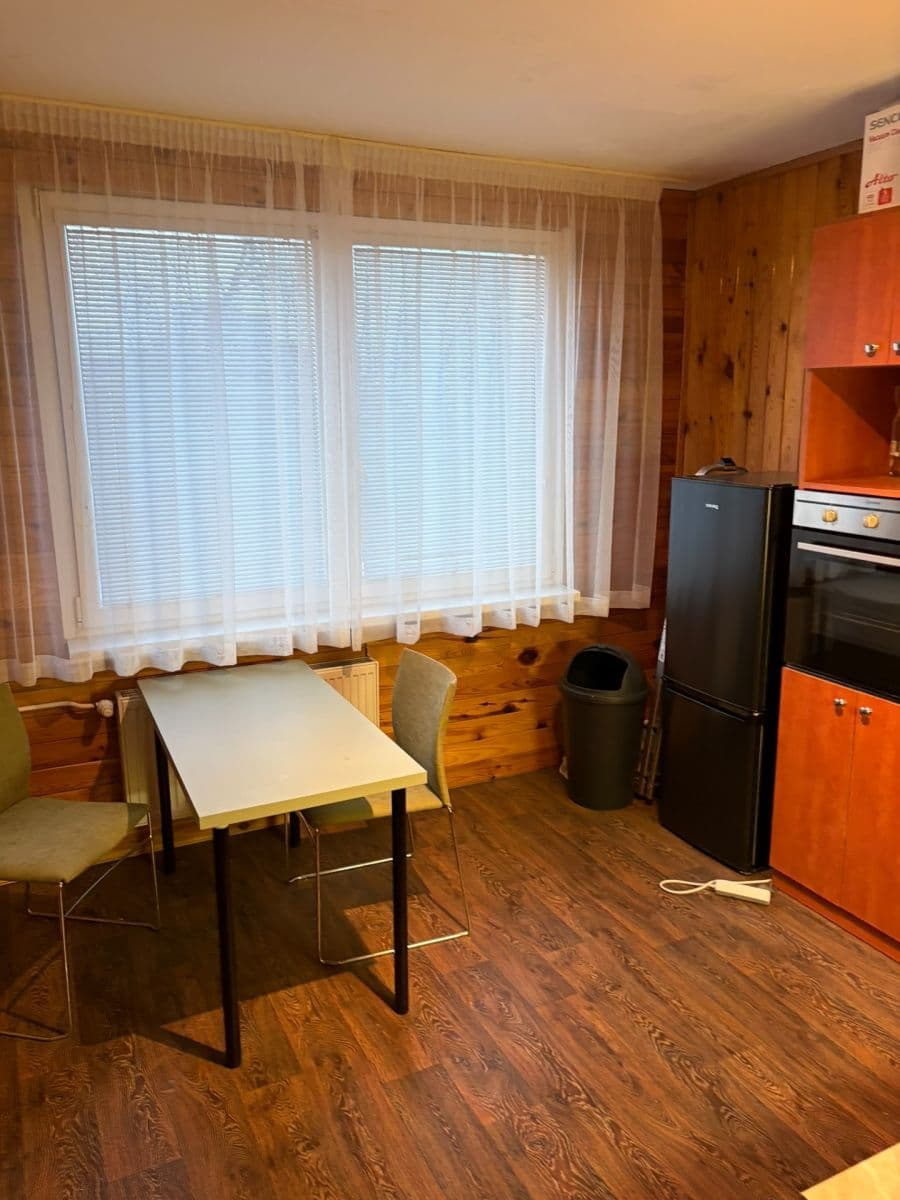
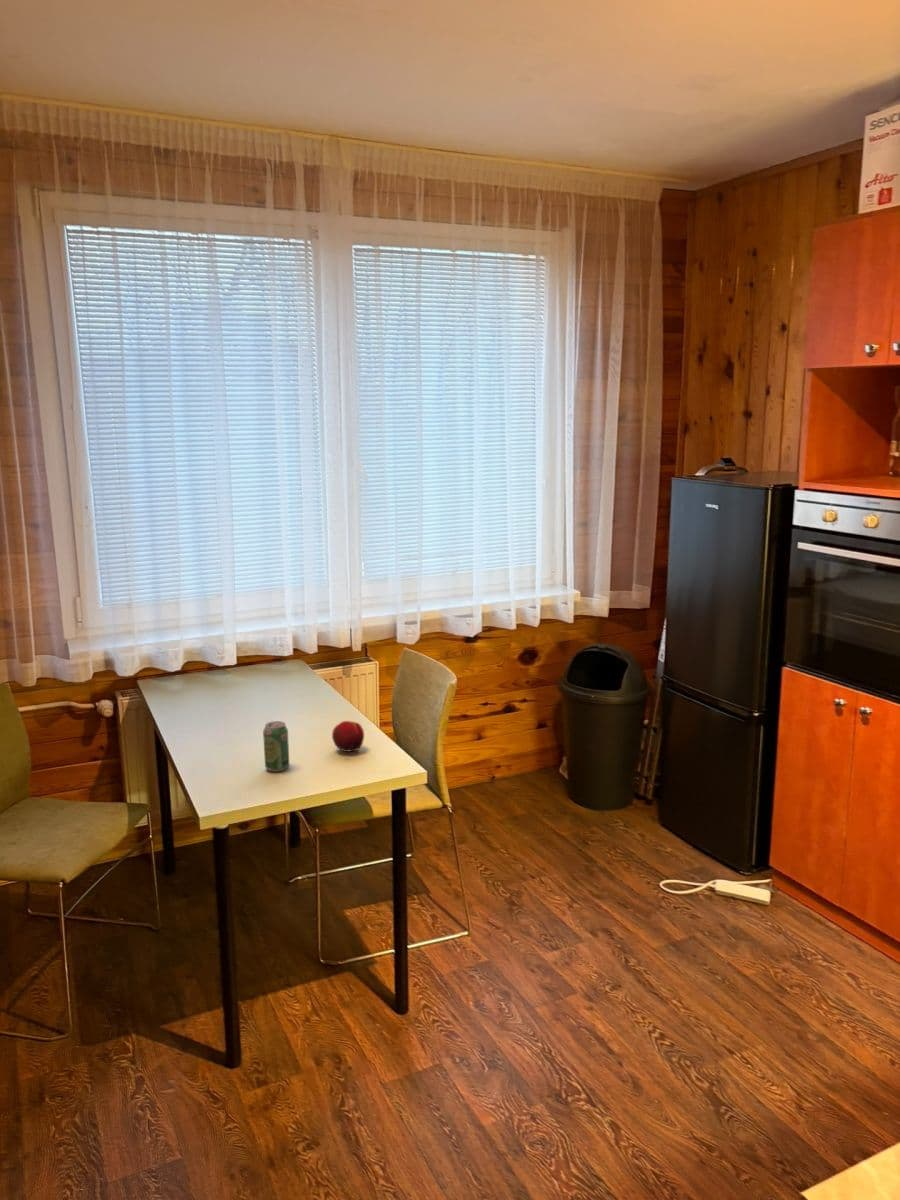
+ beverage can (276, 746)
+ fruit (347, 735)
